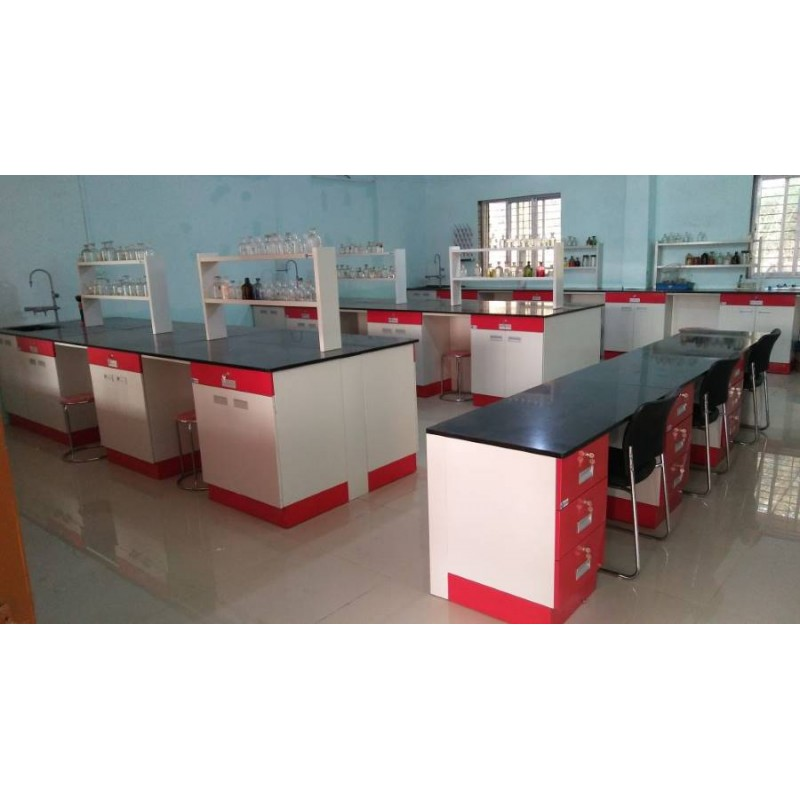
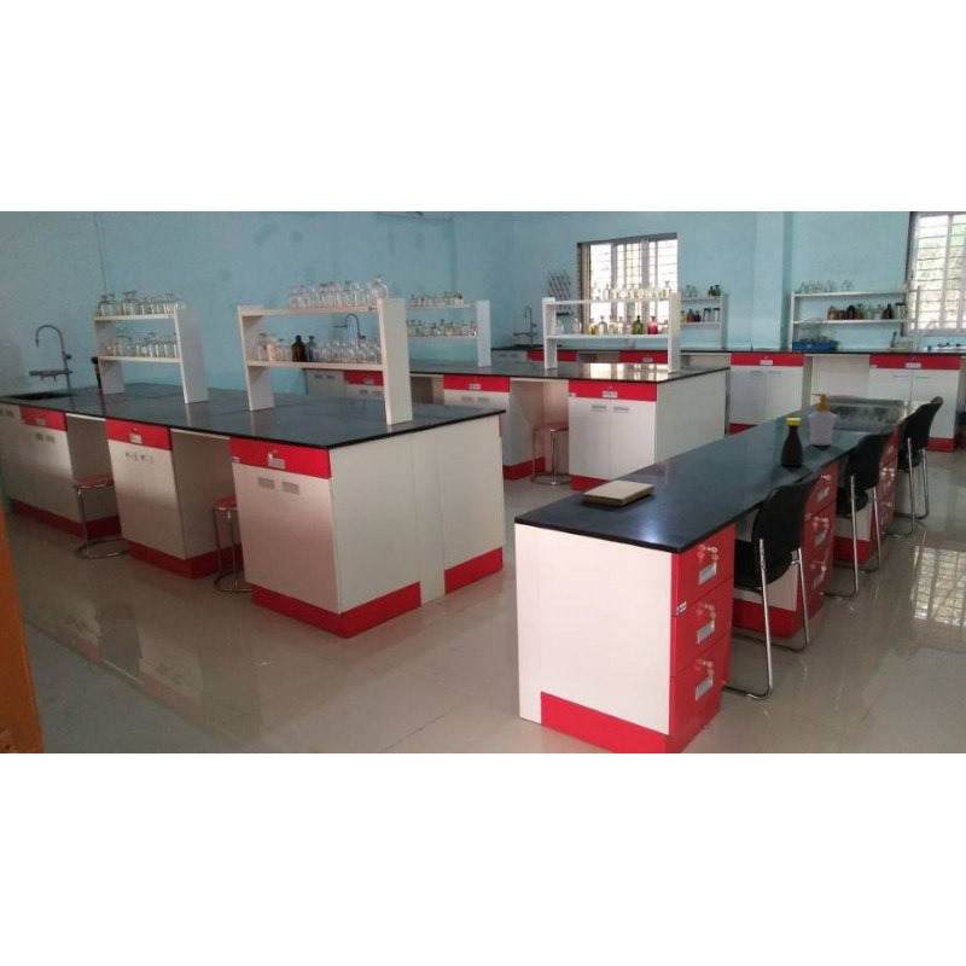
+ soap bottle (821, 418)
+ notebook (618, 491)
+ bottle (792, 441)
